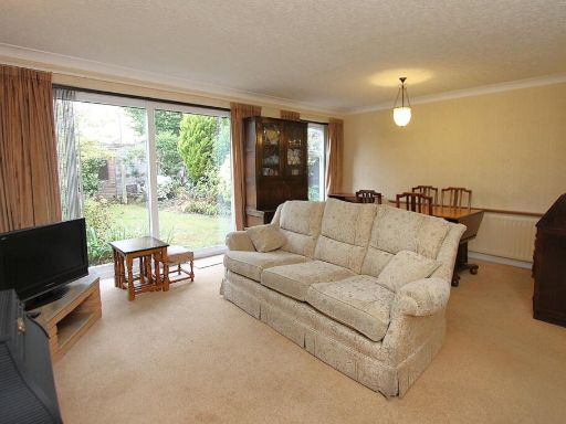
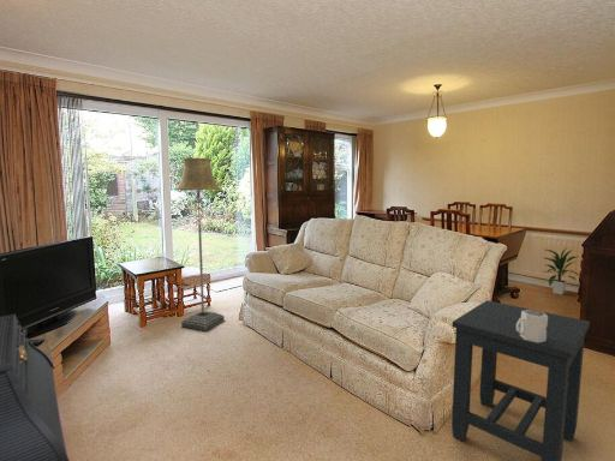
+ indoor plant (559, 269)
+ floor lamp (199, 243)
+ mug (532, 325)
+ side table (513, 385)
